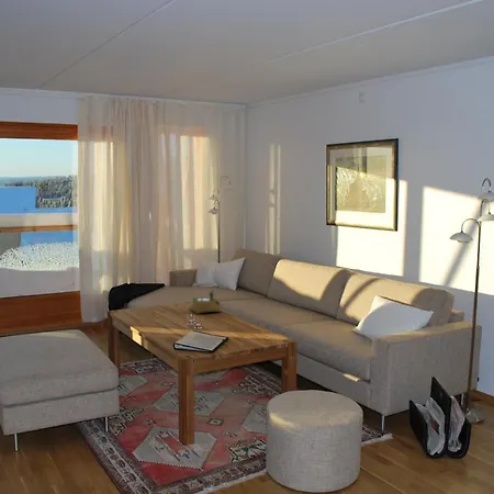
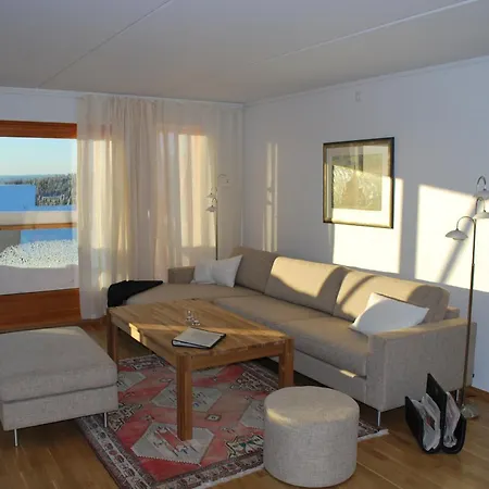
- succulent planter (204, 300)
